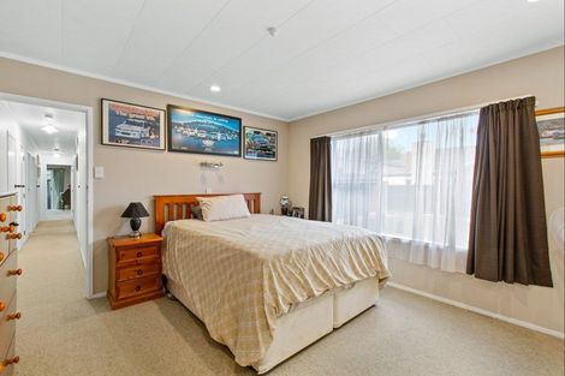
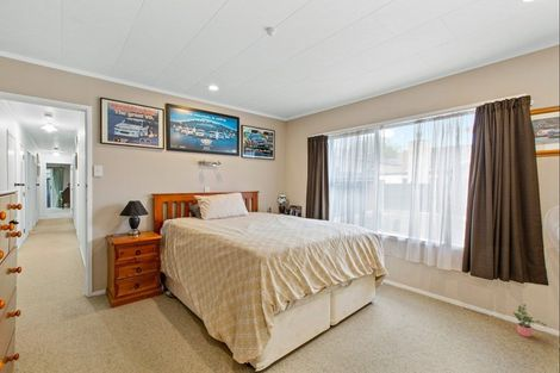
+ potted plant (529, 322)
